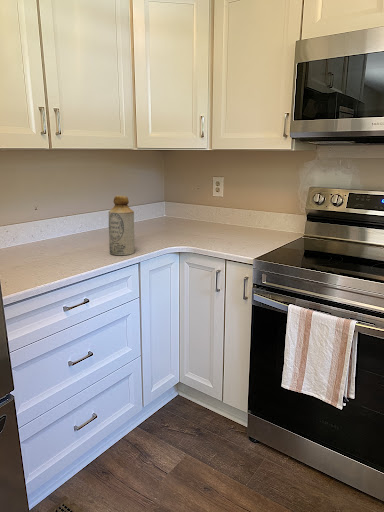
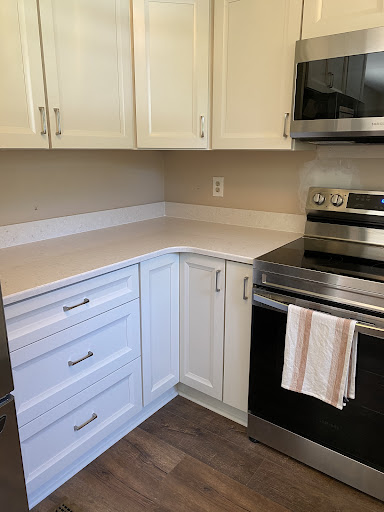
- bottle (121, 224)
